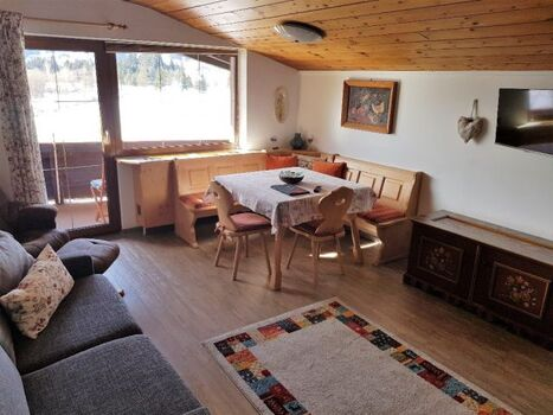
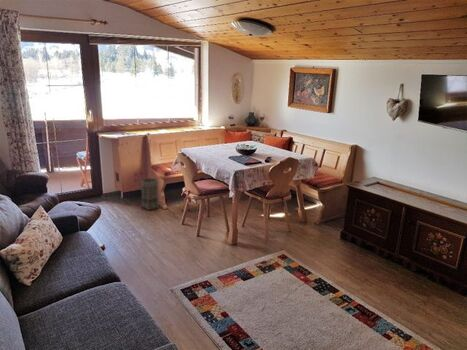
+ basket (149, 193)
